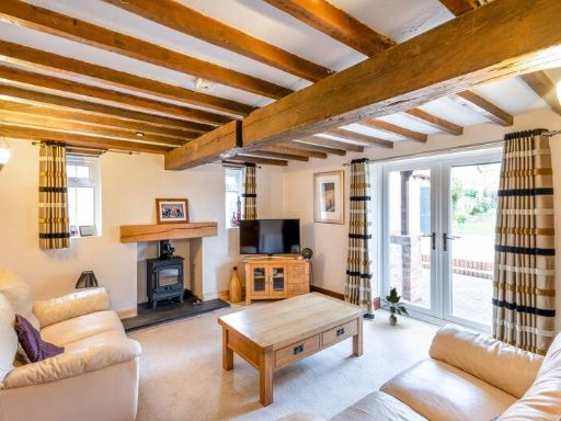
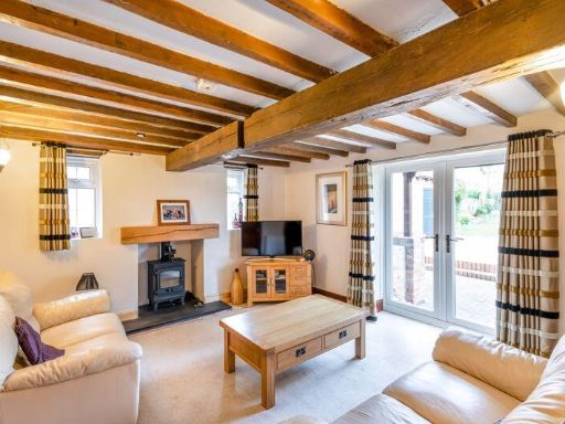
- potted plant (392, 306)
